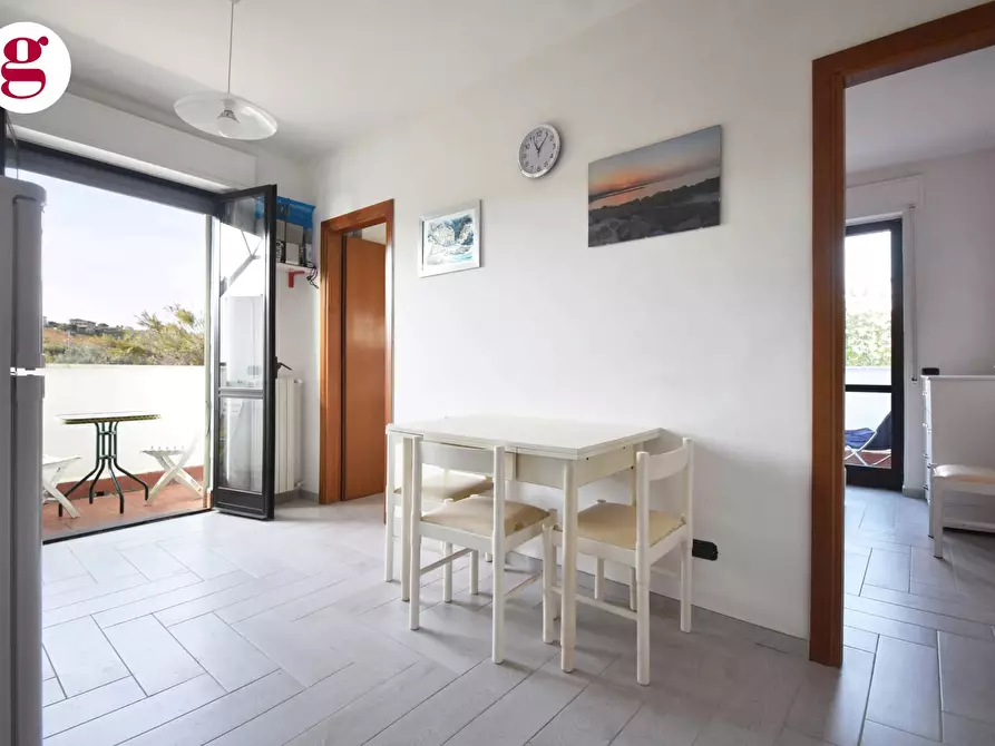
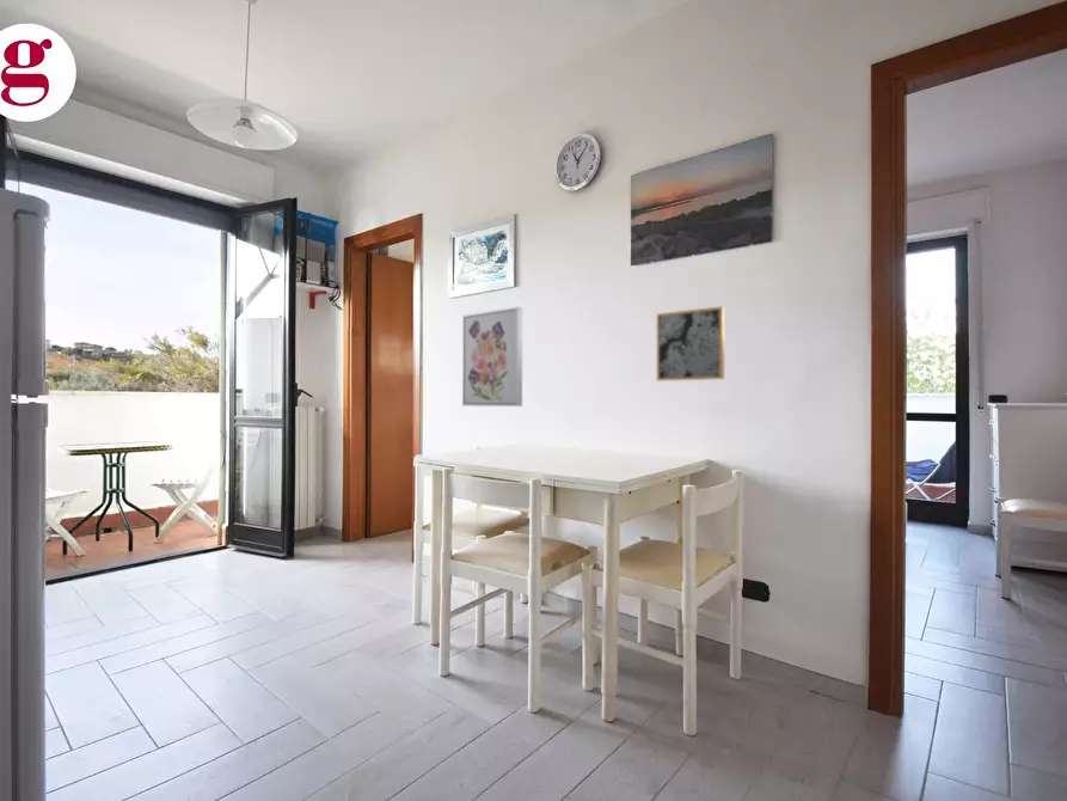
+ wall art (688, 344)
+ wall art (491, 359)
